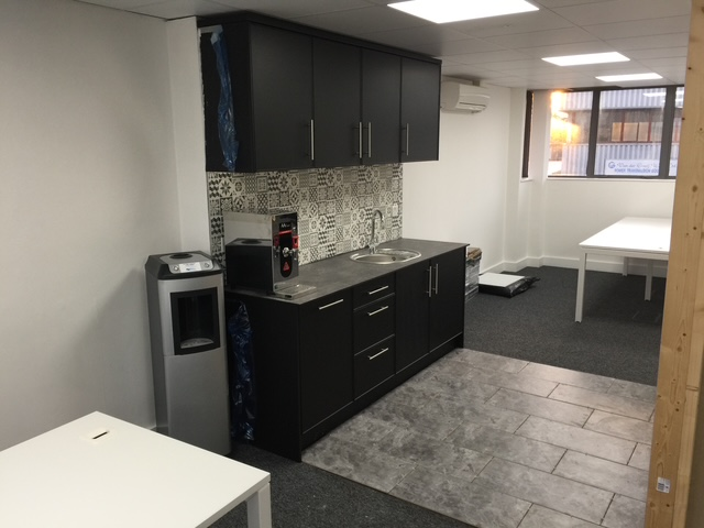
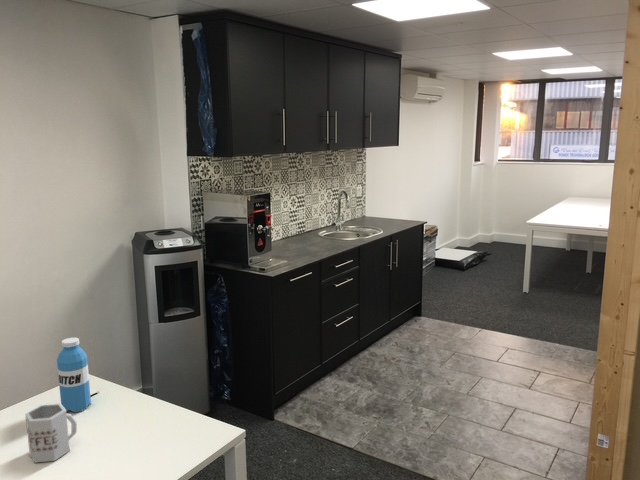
+ water bottle (73, 373)
+ mug (49, 431)
